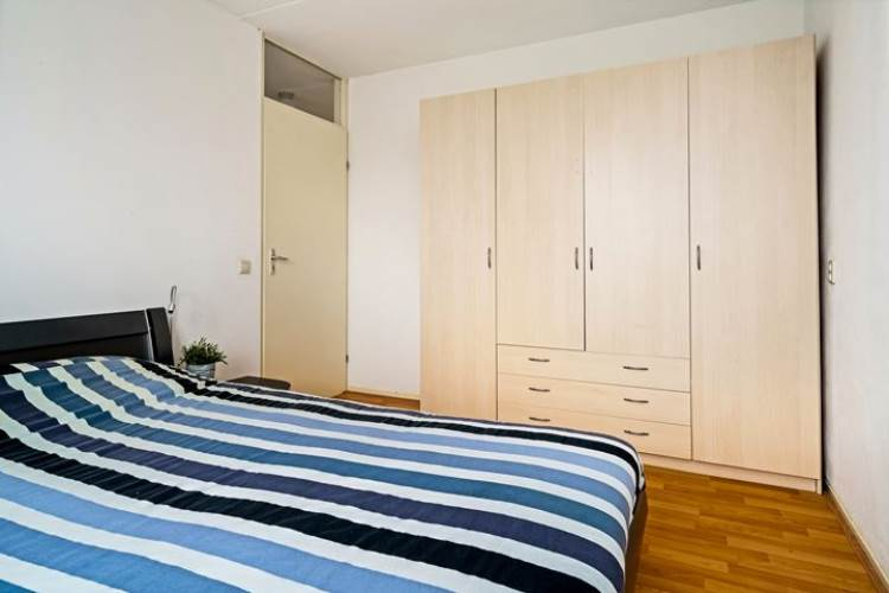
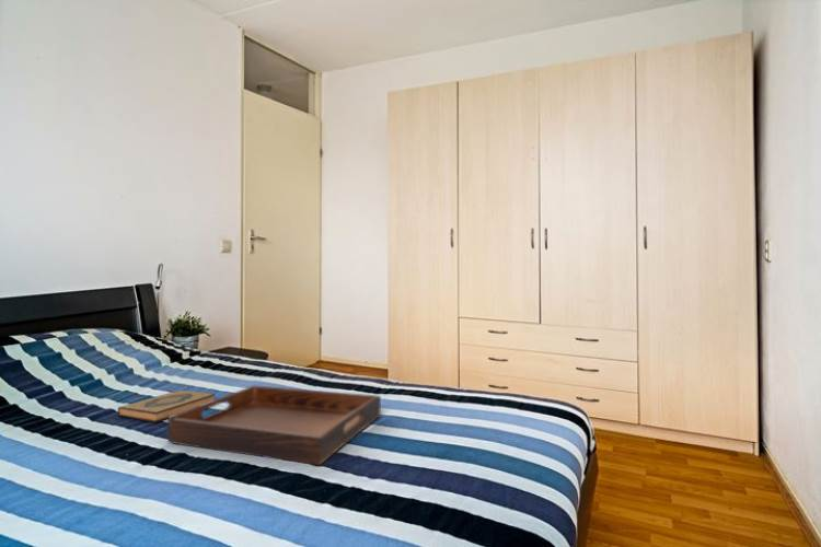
+ serving tray (280, 417)
+ hardback book (169, 404)
